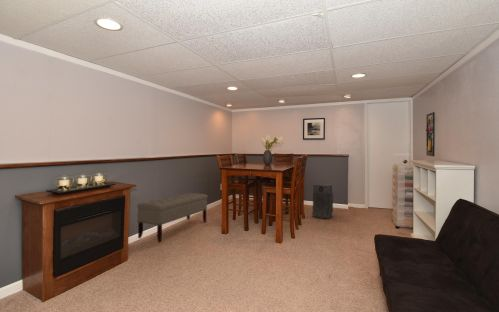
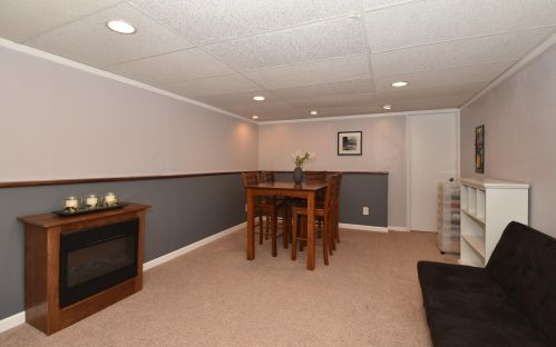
- air purifier (322, 199)
- bench (176, 213)
